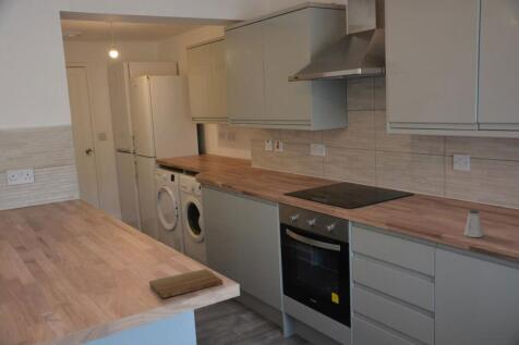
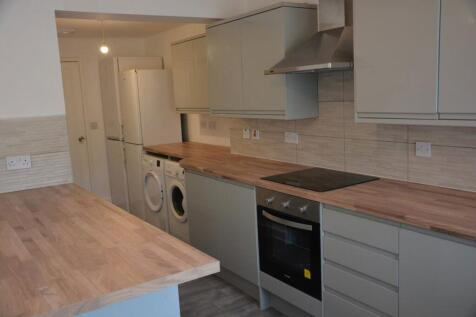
- saltshaker (473, 222)
- cutting board (185, 282)
